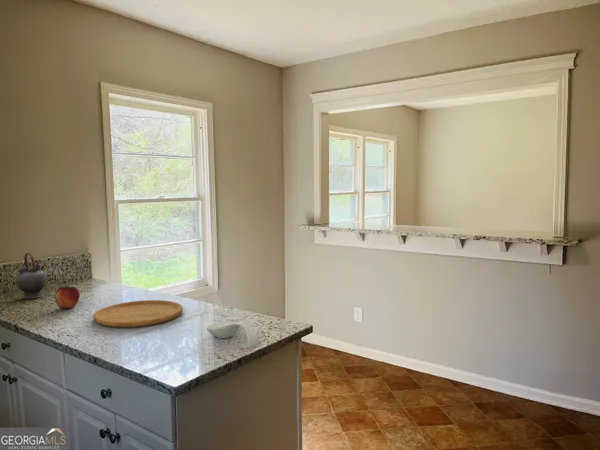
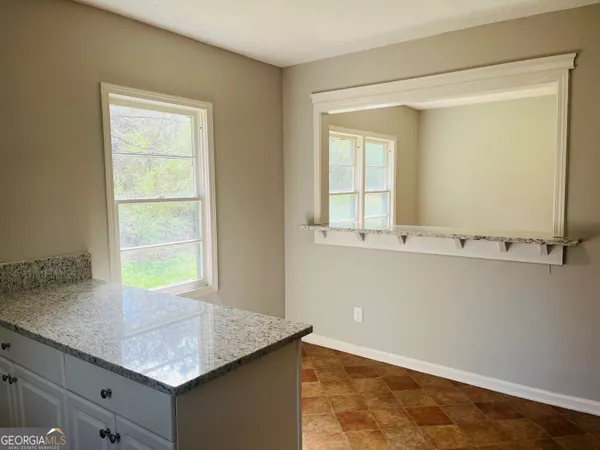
- fruit (67, 296)
- teapot (30, 274)
- cutting board (139, 312)
- spoon rest (233, 329)
